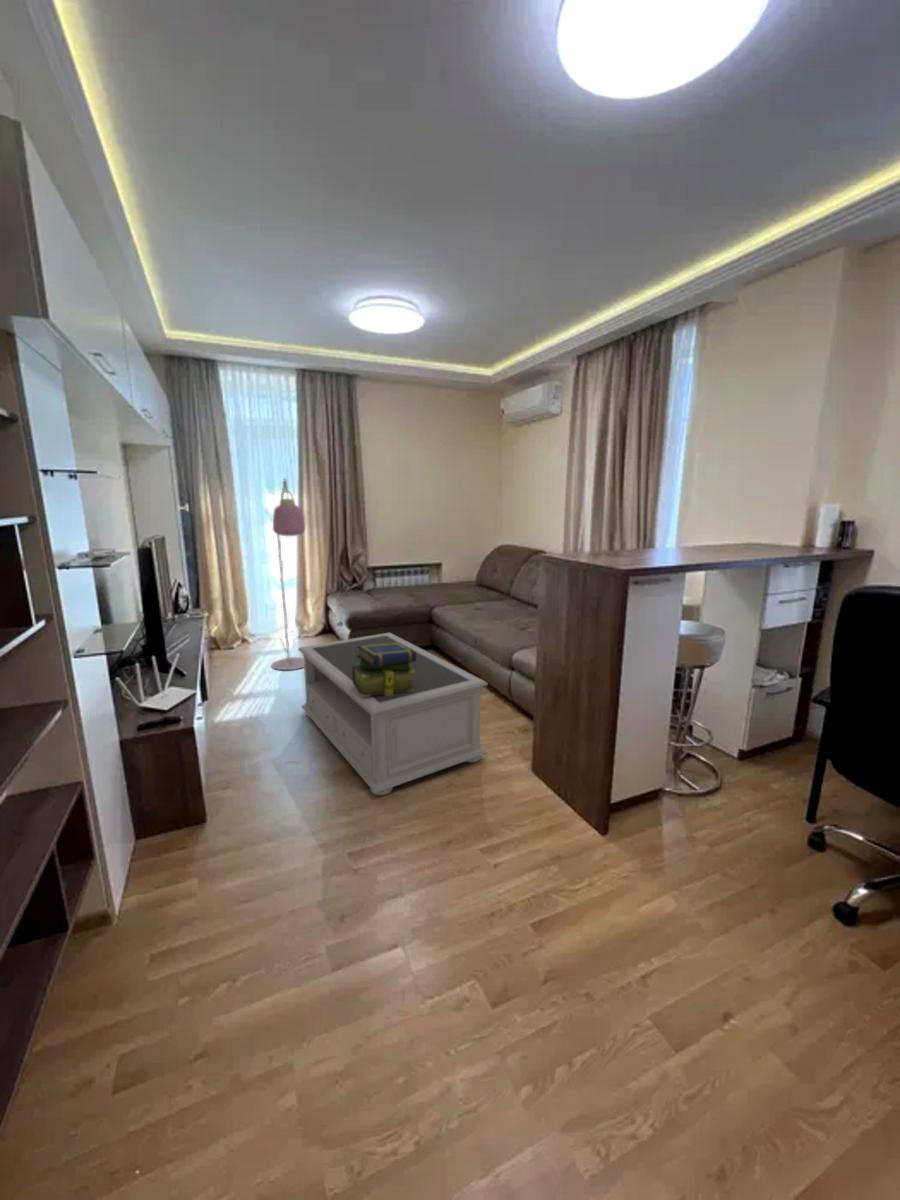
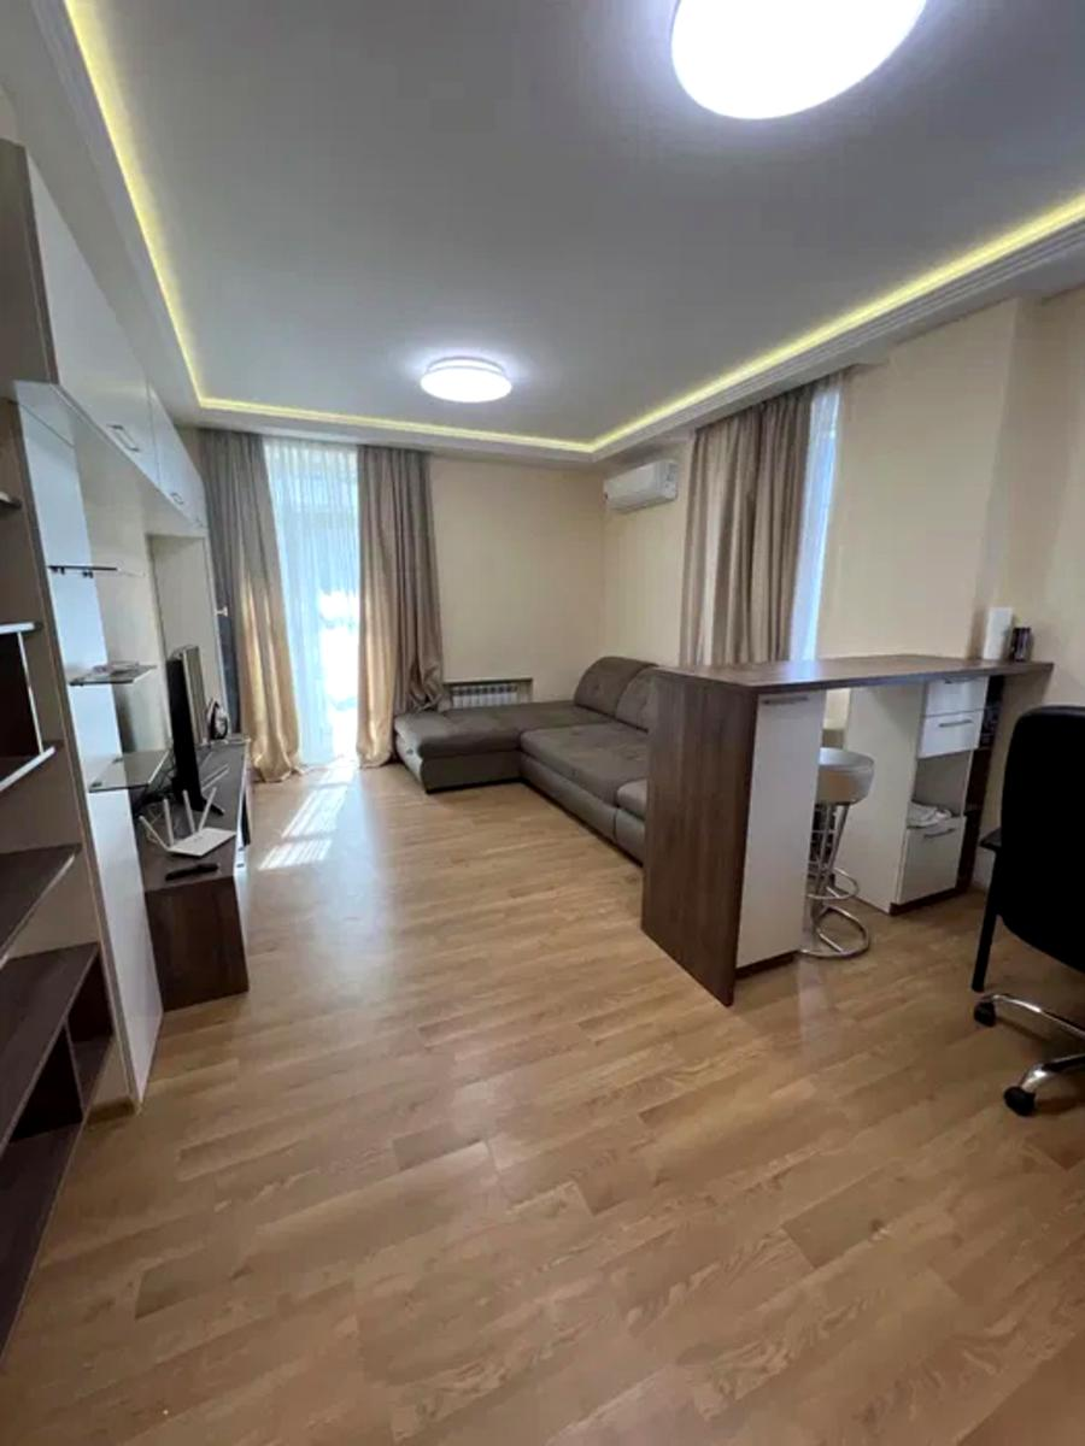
- coffee table (384, 699)
- floor lamp (281, 572)
- stack of books (384, 666)
